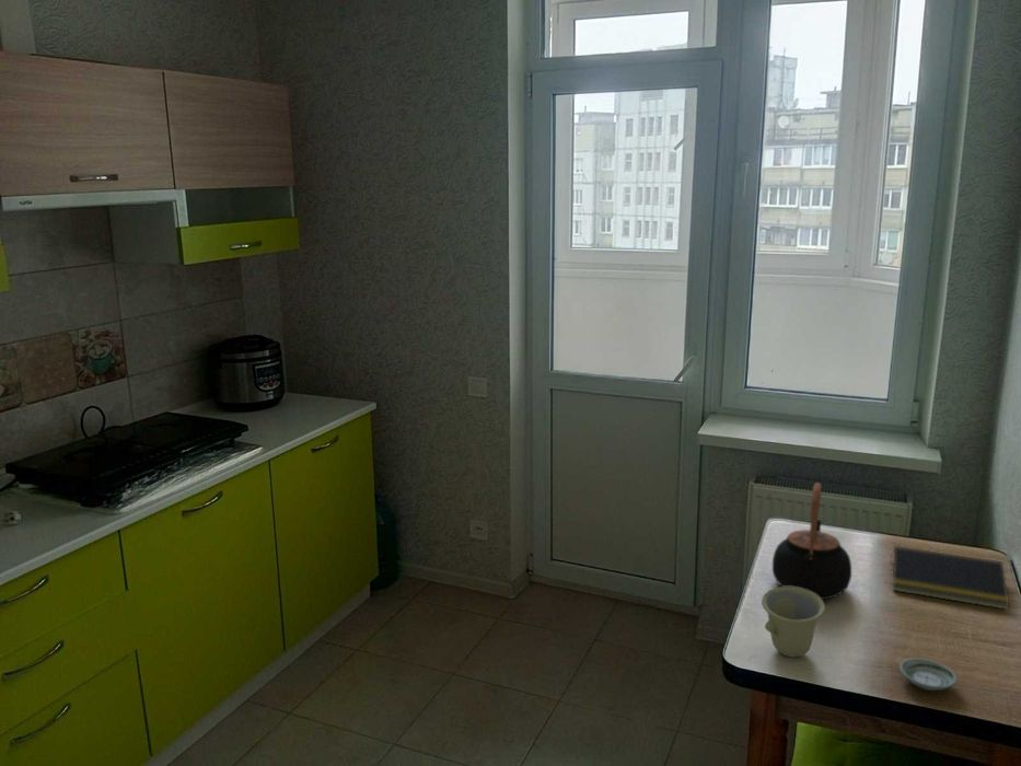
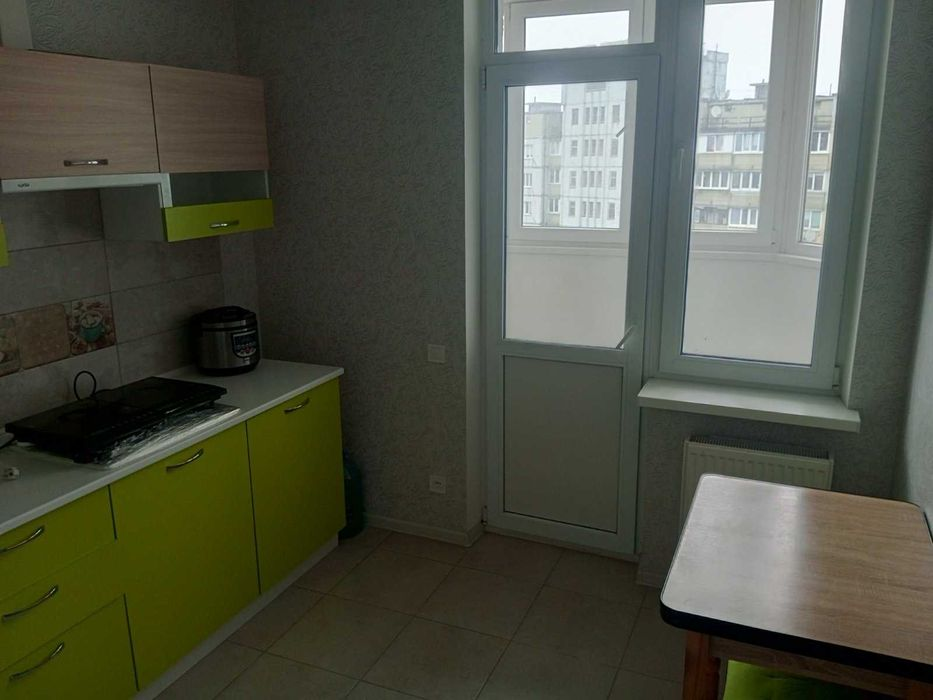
- notepad (948, 576)
- saucer (927, 677)
- cup (791, 627)
- teapot (813, 533)
